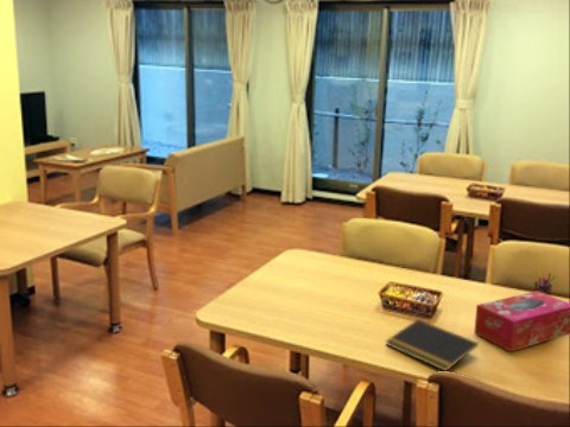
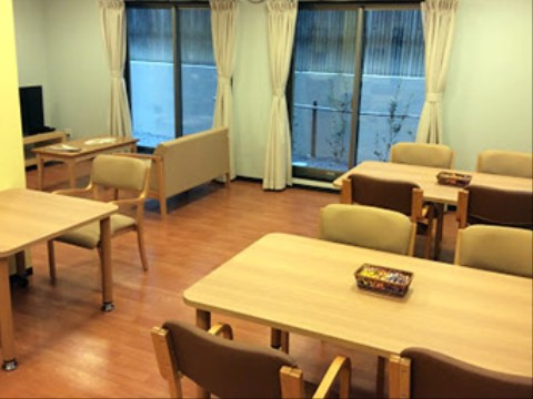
- pen holder (545, 287)
- tissue box (524, 319)
- notepad (430, 343)
